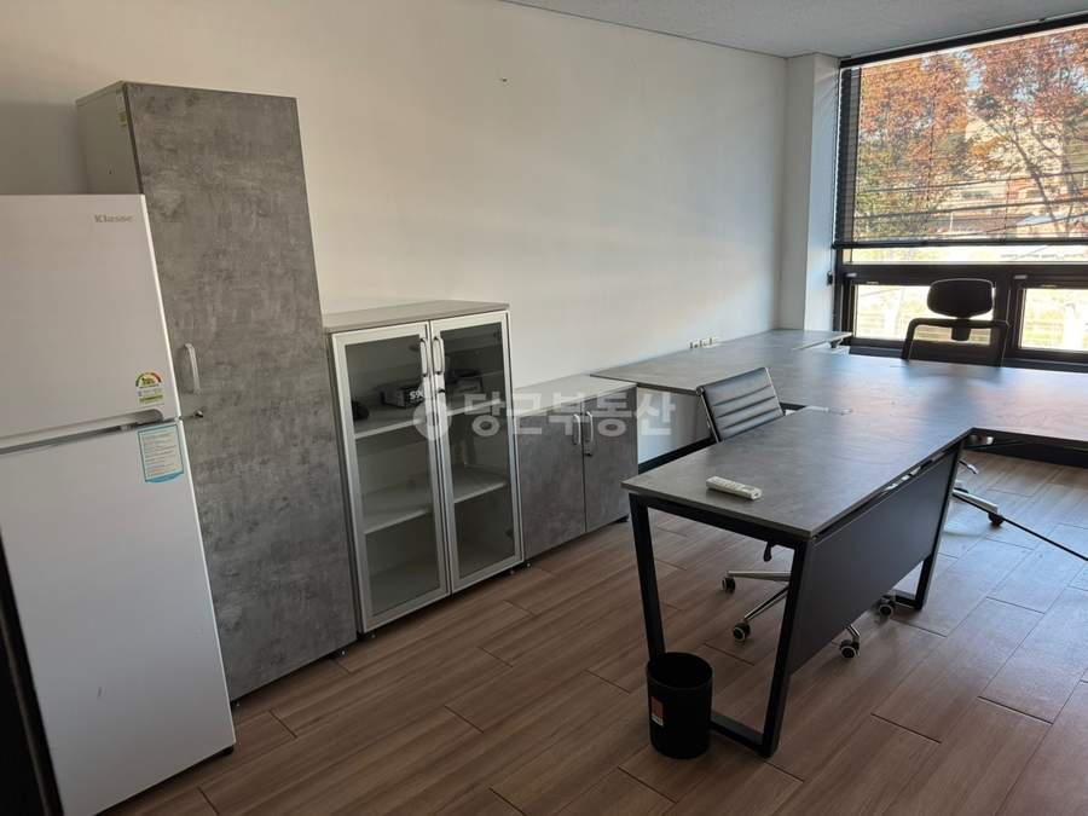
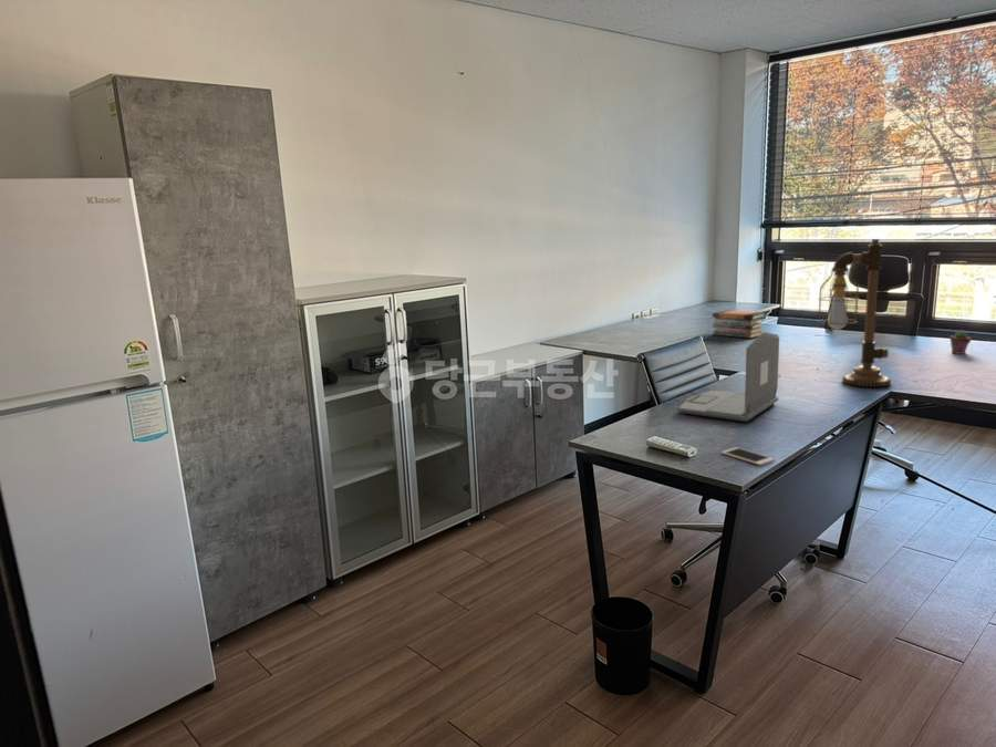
+ desk lamp (857, 311)
+ laptop (746, 370)
+ cell phone (747, 456)
+ potted succulent (959, 341)
+ book stack (737, 323)
